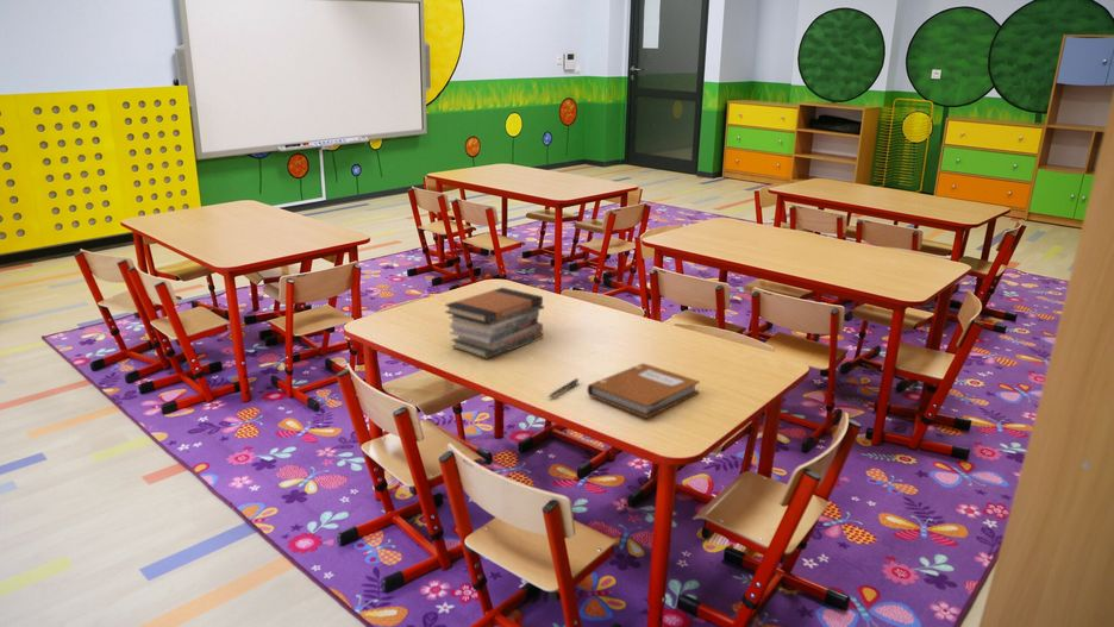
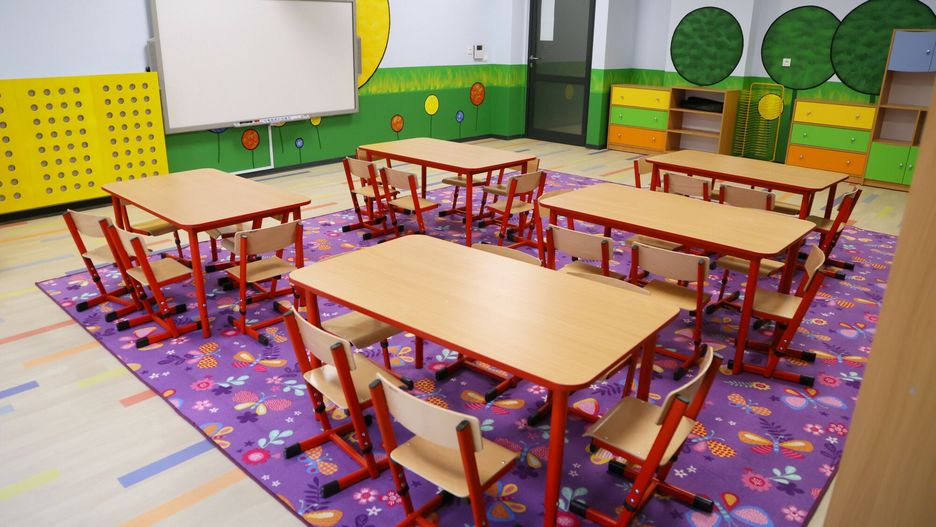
- notebook (644, 387)
- pen (563, 388)
- book stack (495, 321)
